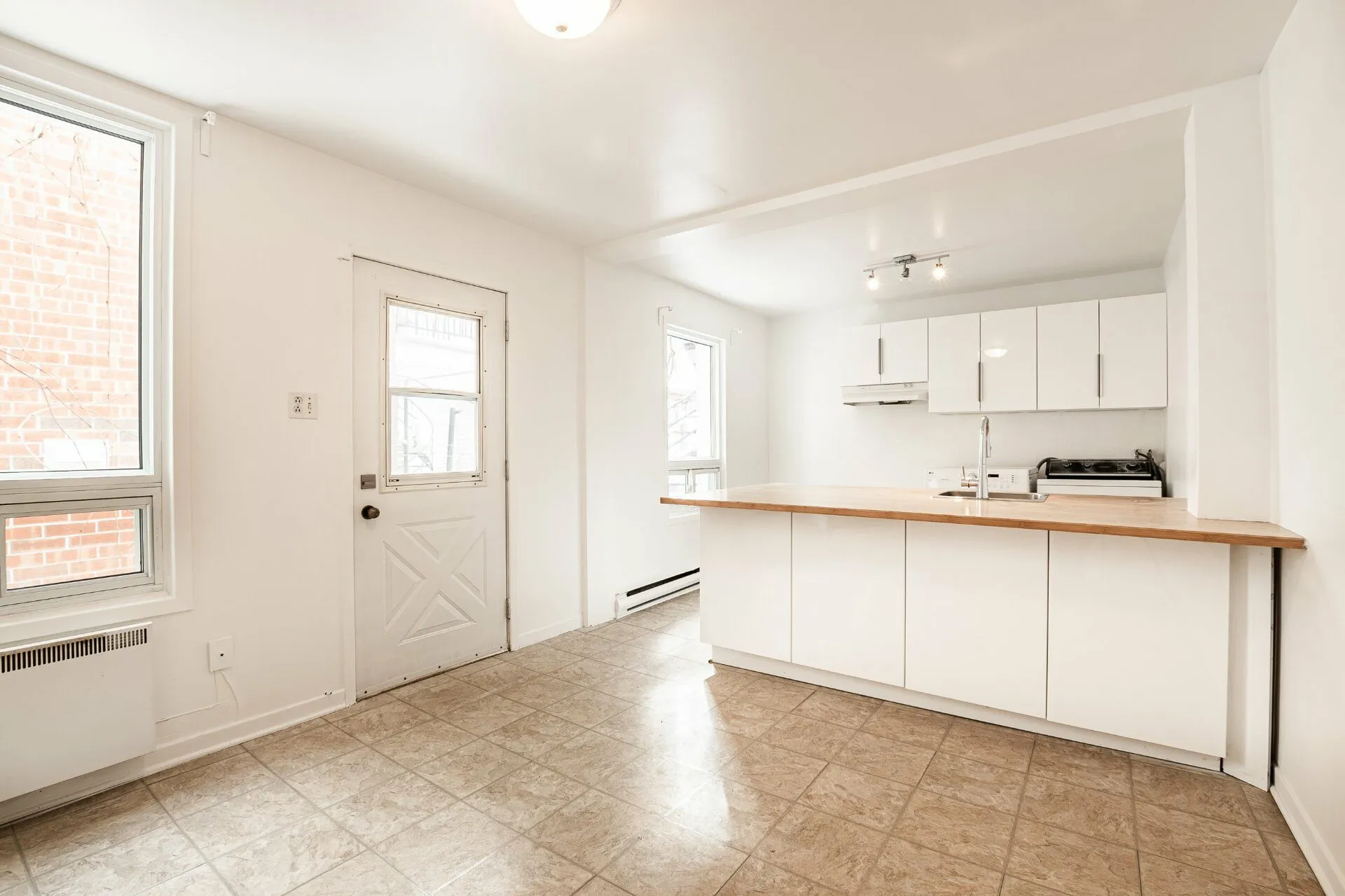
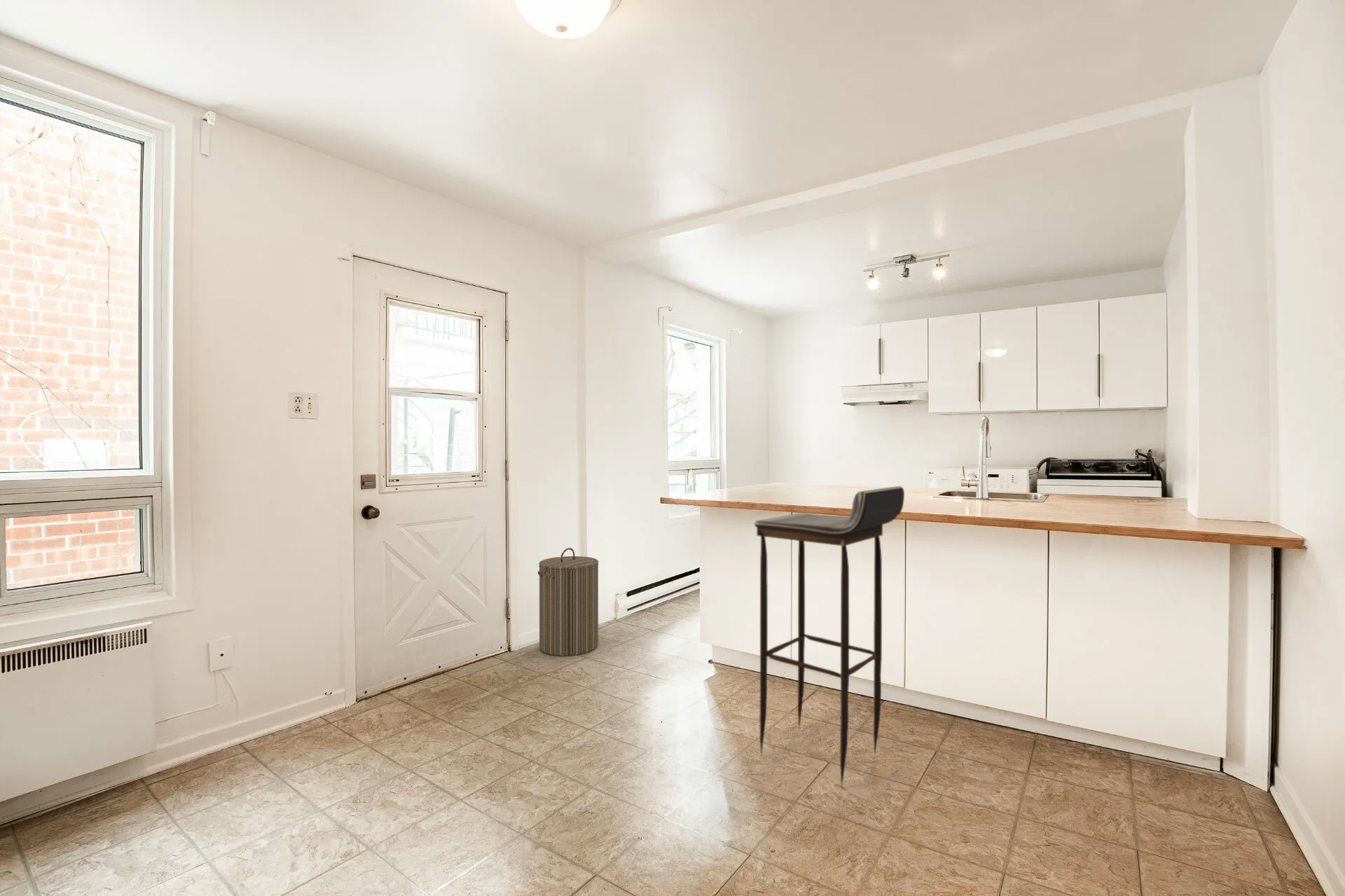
+ laundry hamper (569, 597)
+ bar stool (841, 623)
